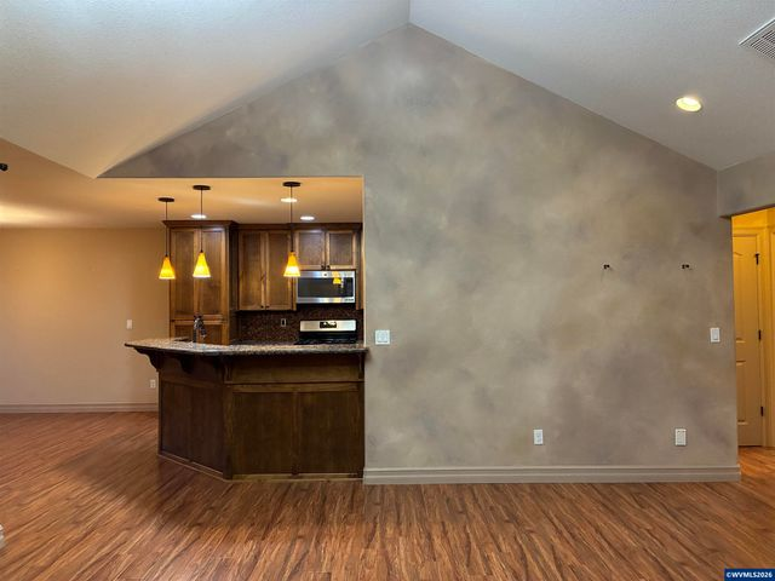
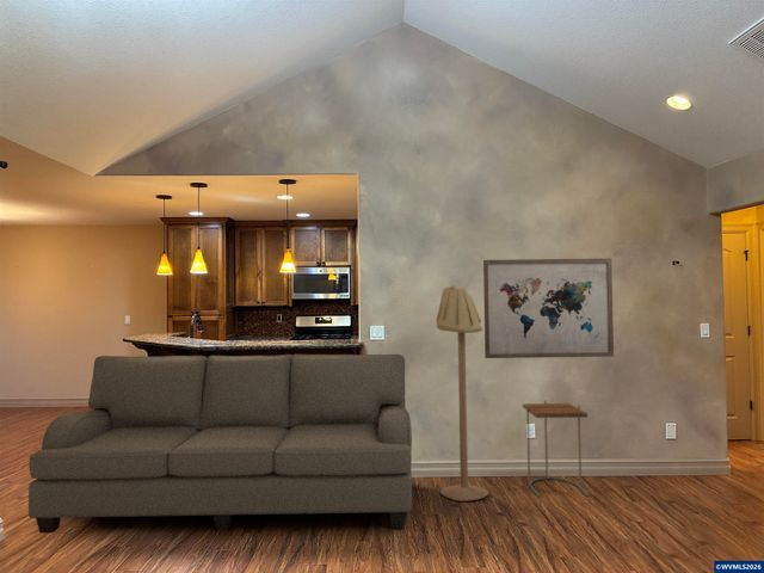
+ sofa (240, 430)
+ floor lamp (460, 386)
+ wall art (548, 308)
+ side table (547, 449)
